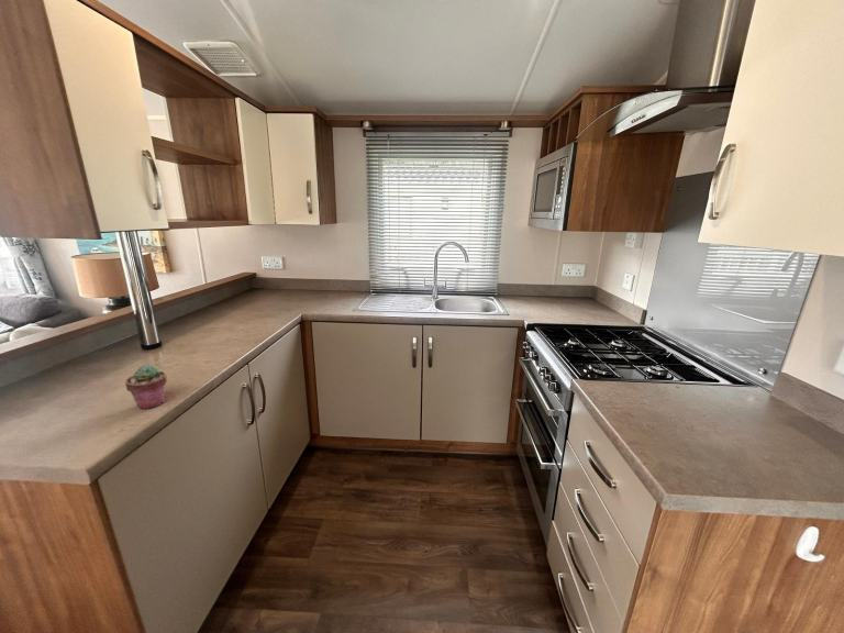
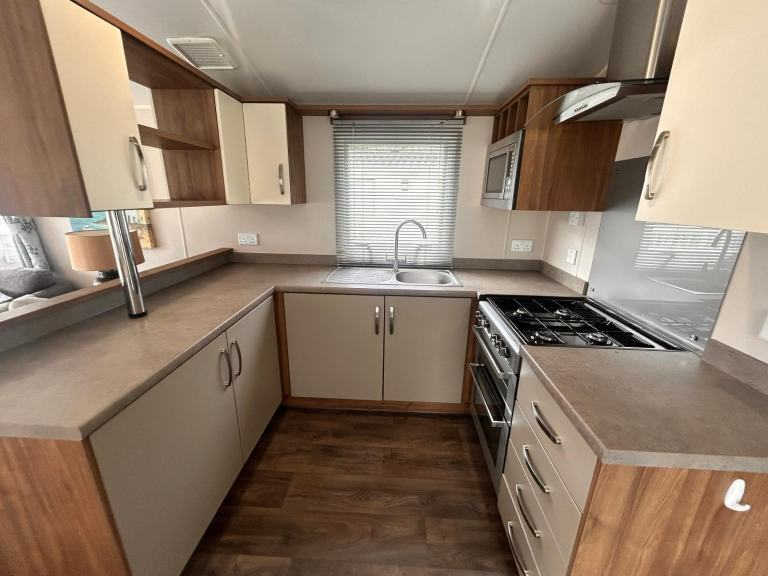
- potted succulent (147, 385)
